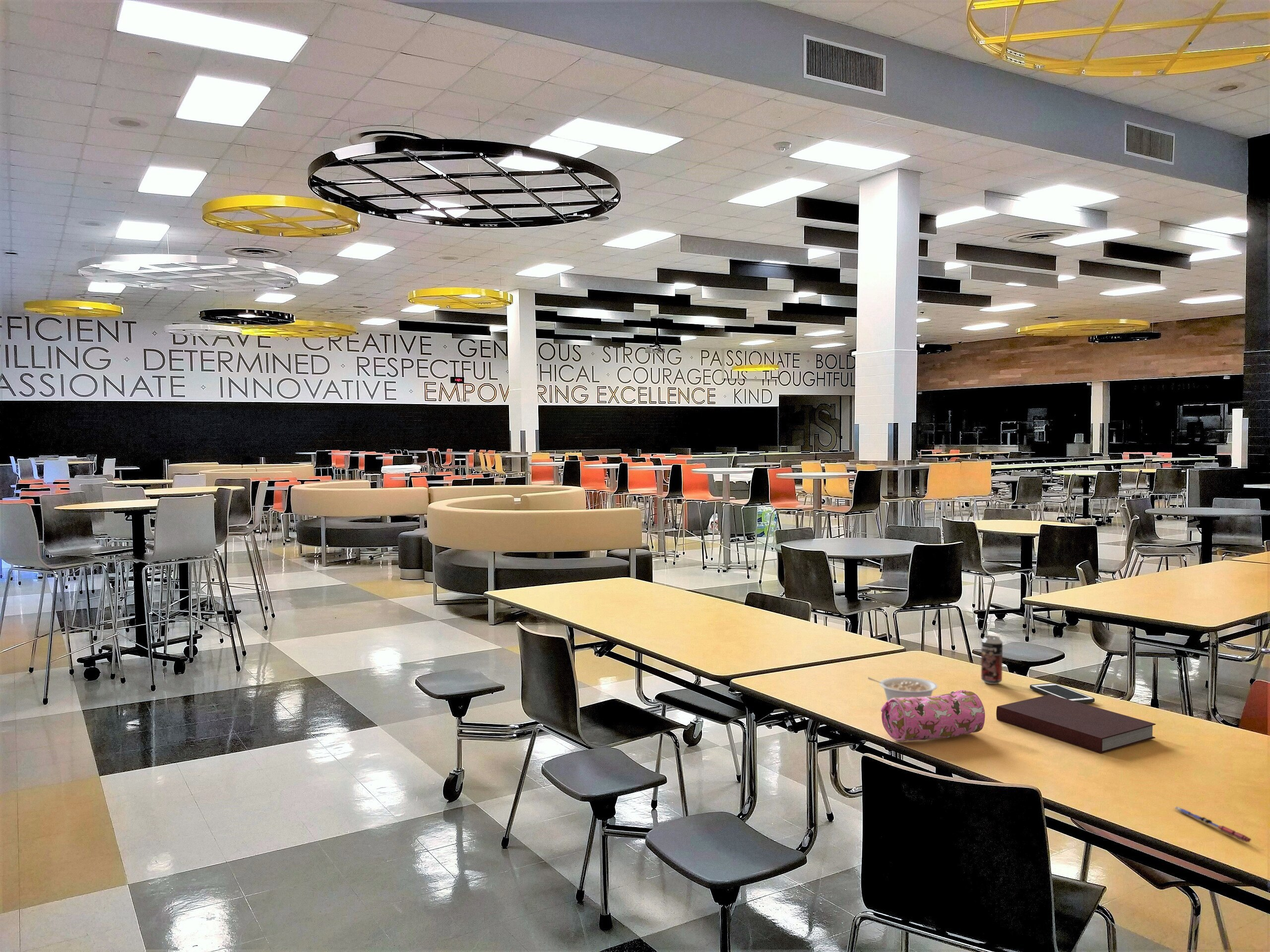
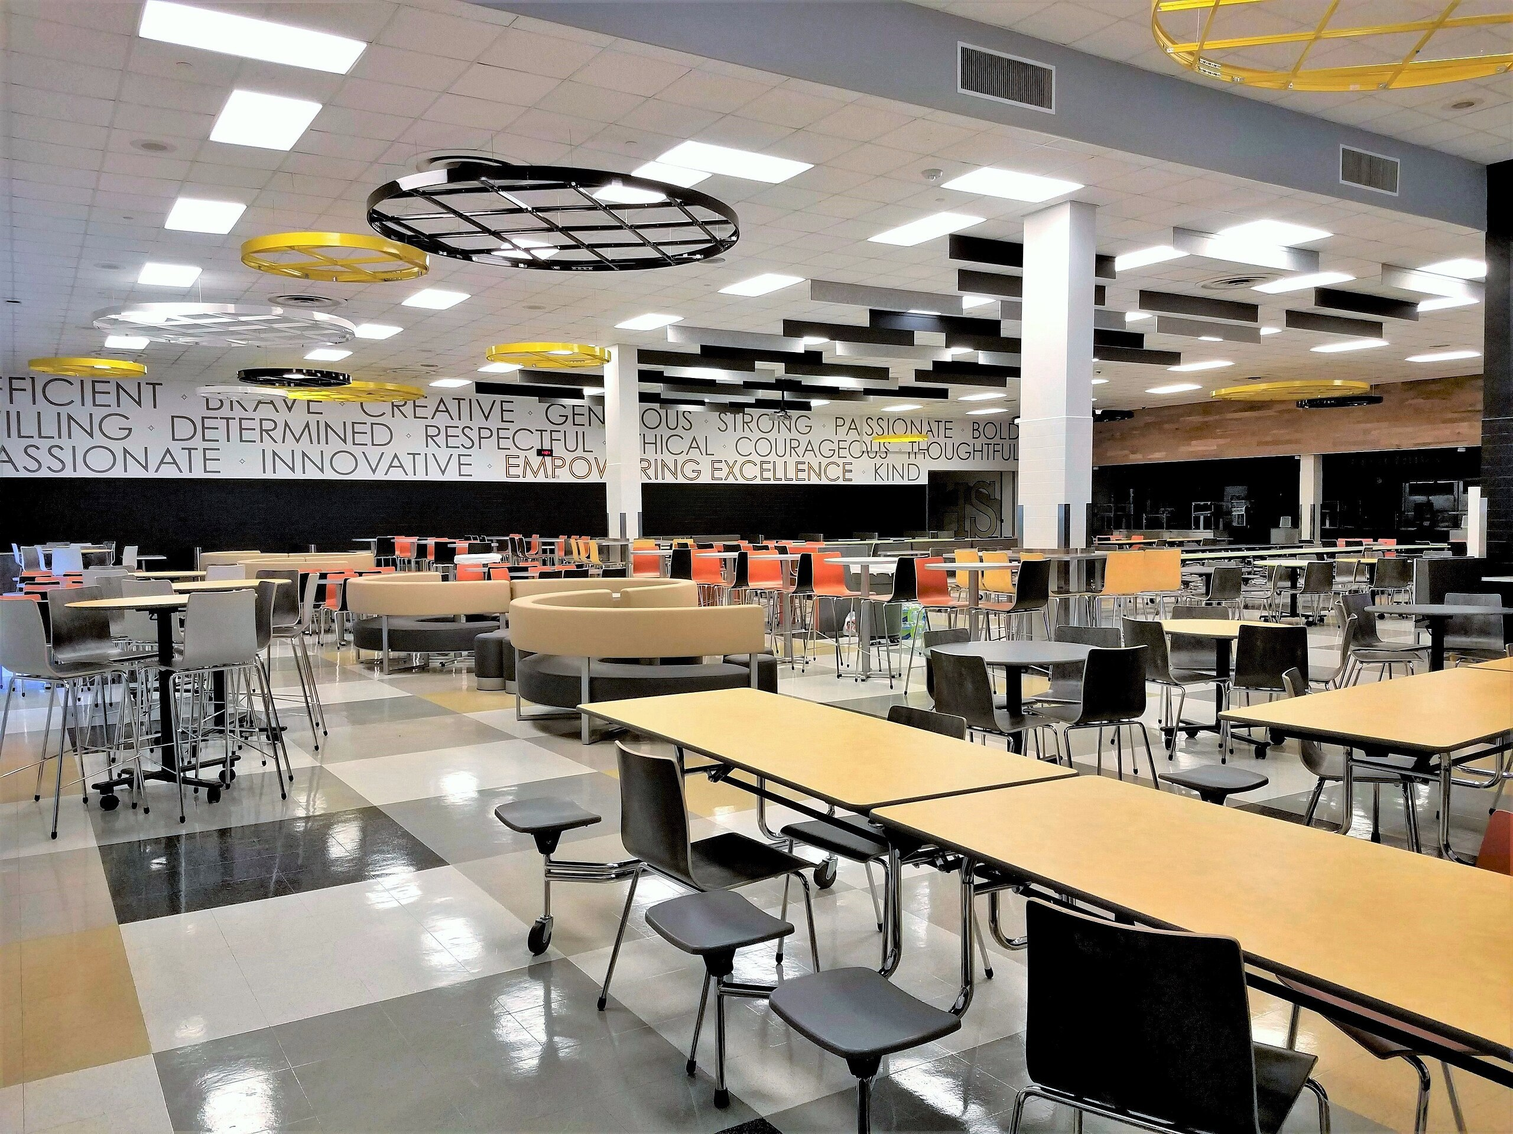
- cell phone (1061, 693)
- legume (906, 692)
- notebook (1073, 721)
- beverage can (992, 659)
- pencil case (933, 715)
- pen (1210, 822)
